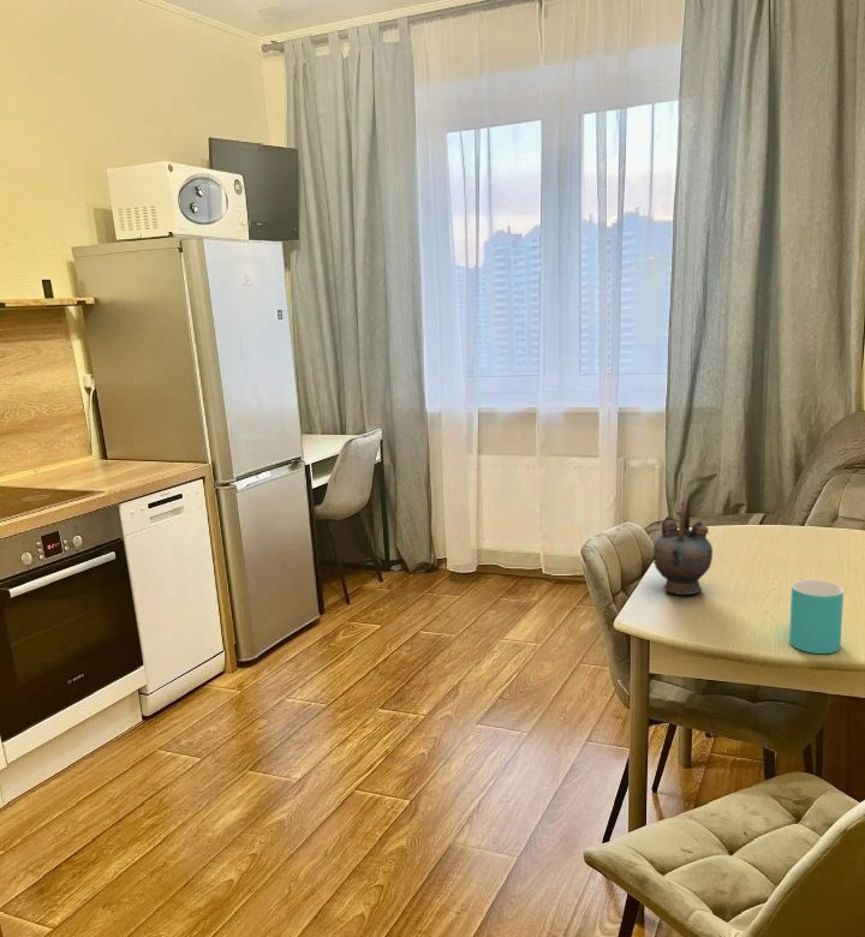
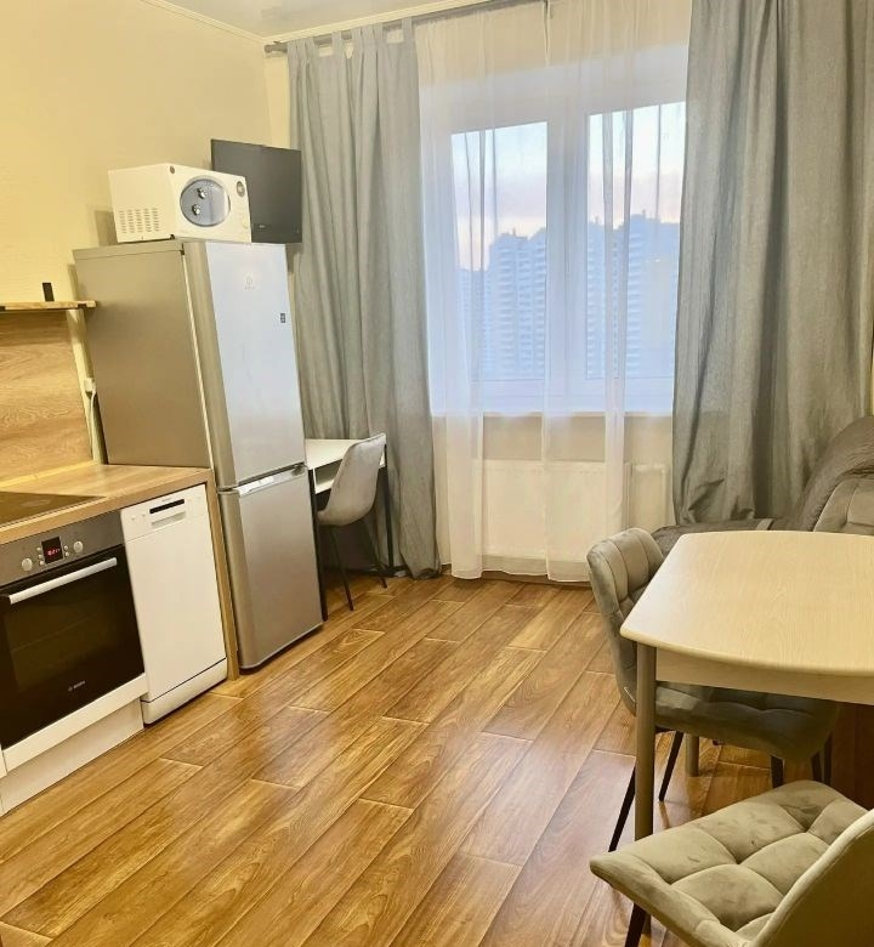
- teapot (680, 544)
- cup (816, 611)
